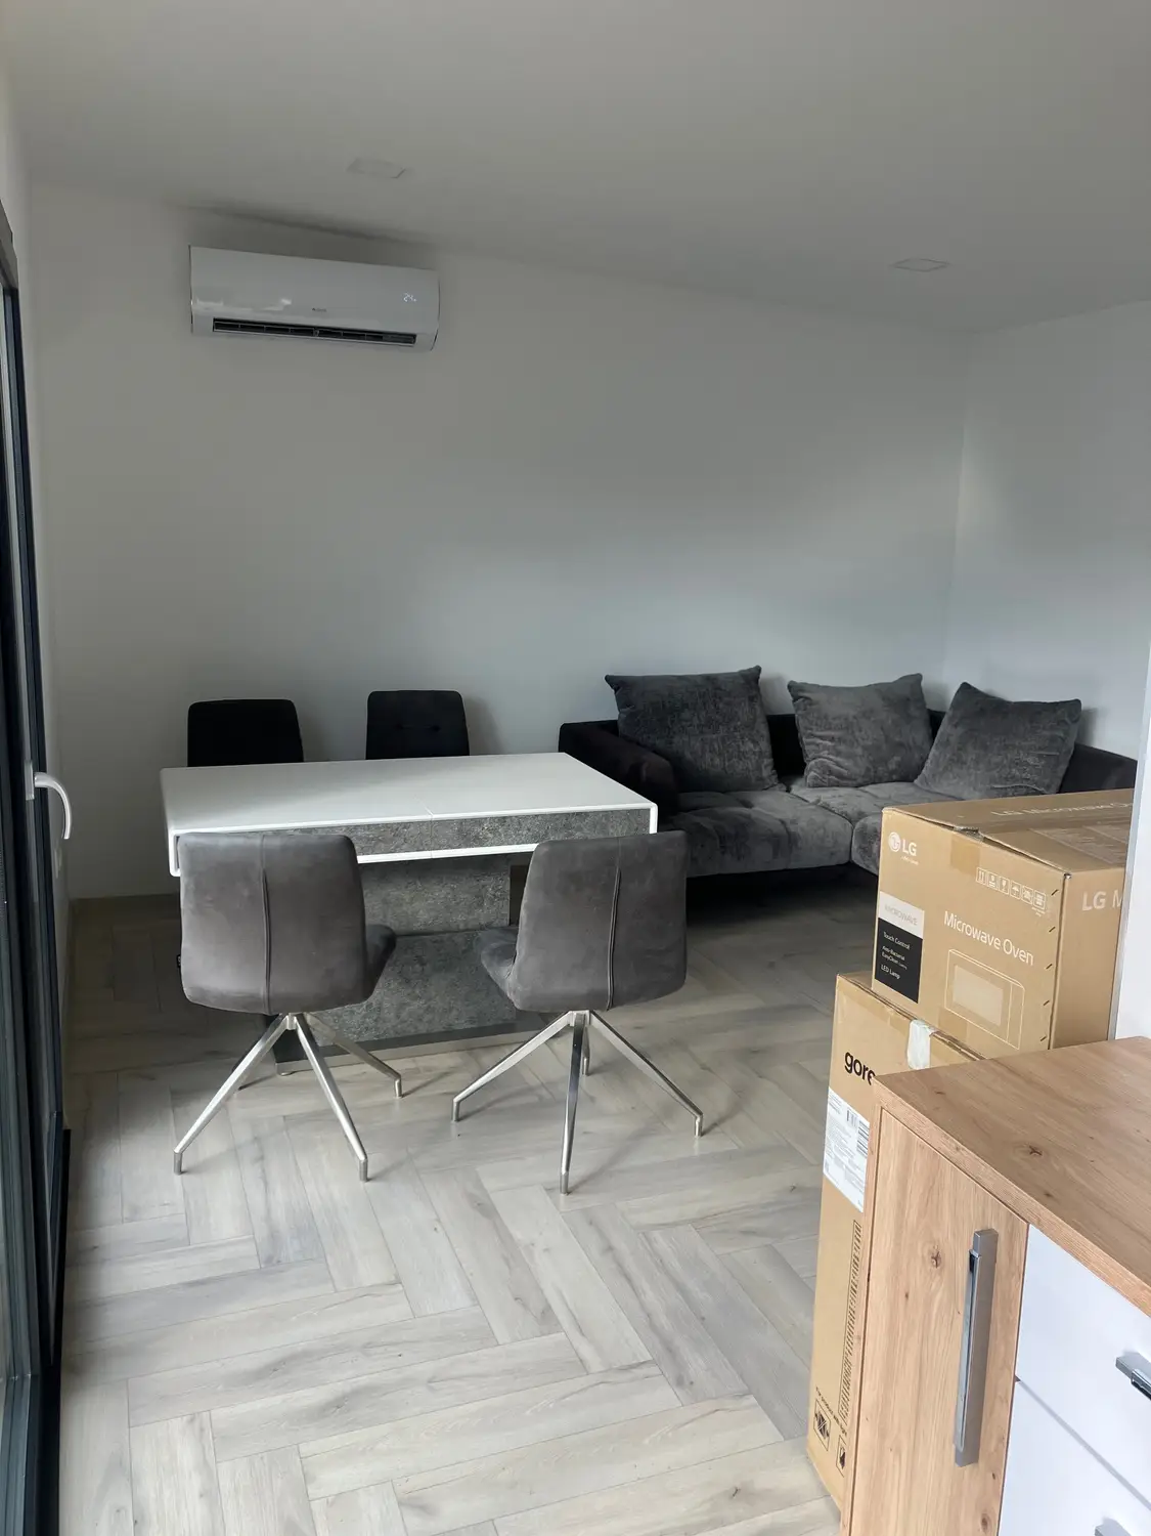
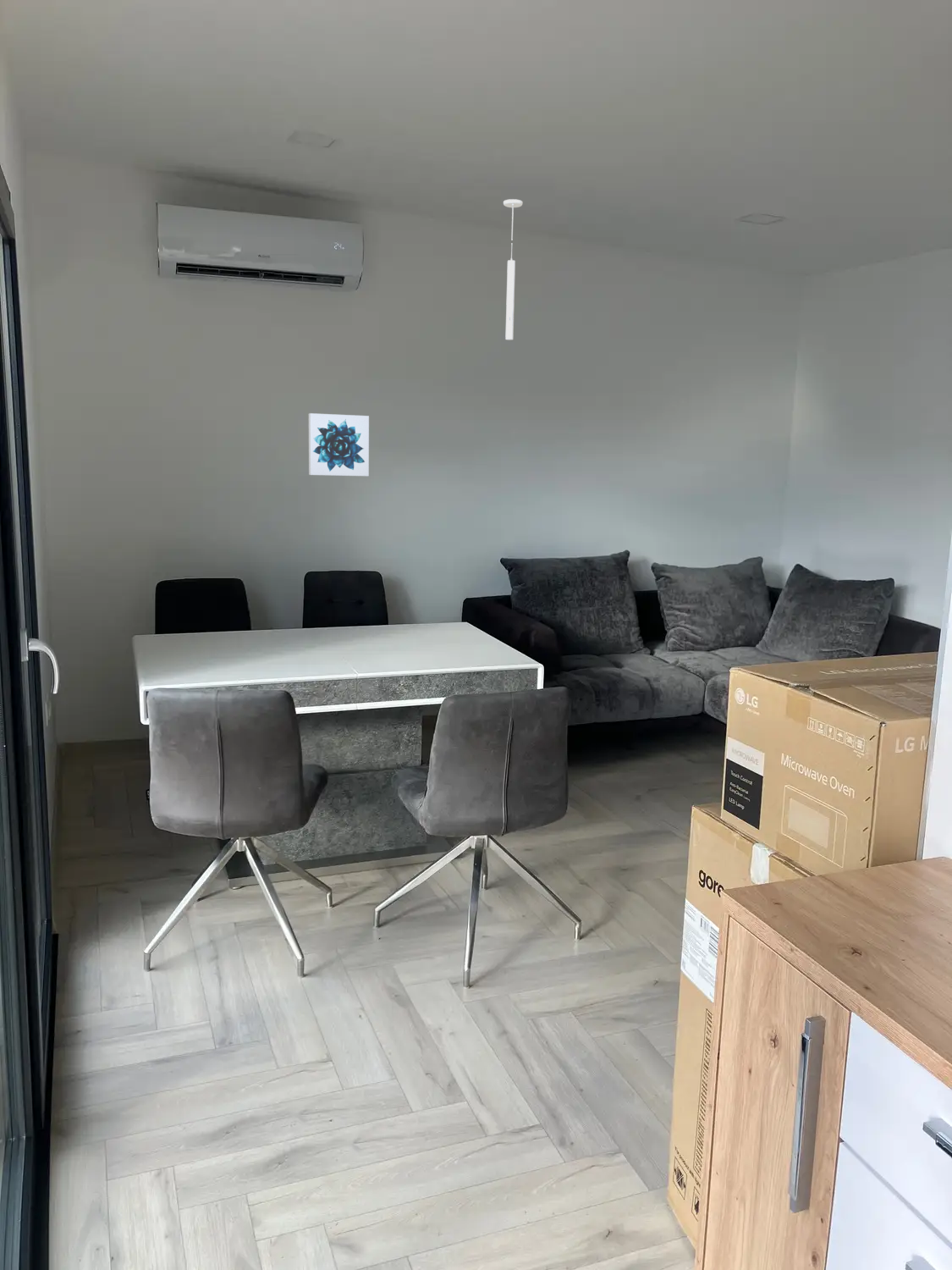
+ ceiling light (511, 271)
+ wall art (338, 444)
